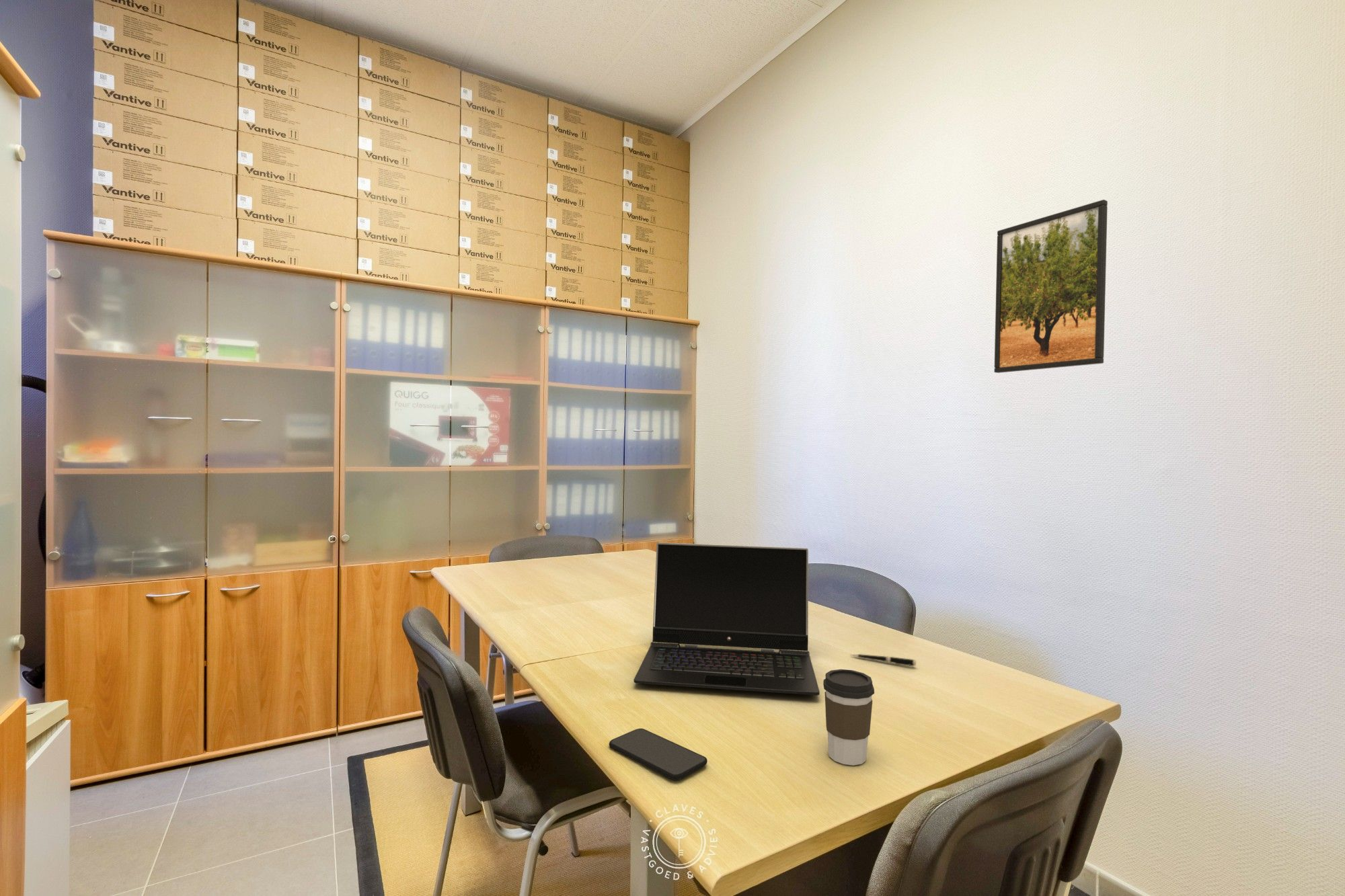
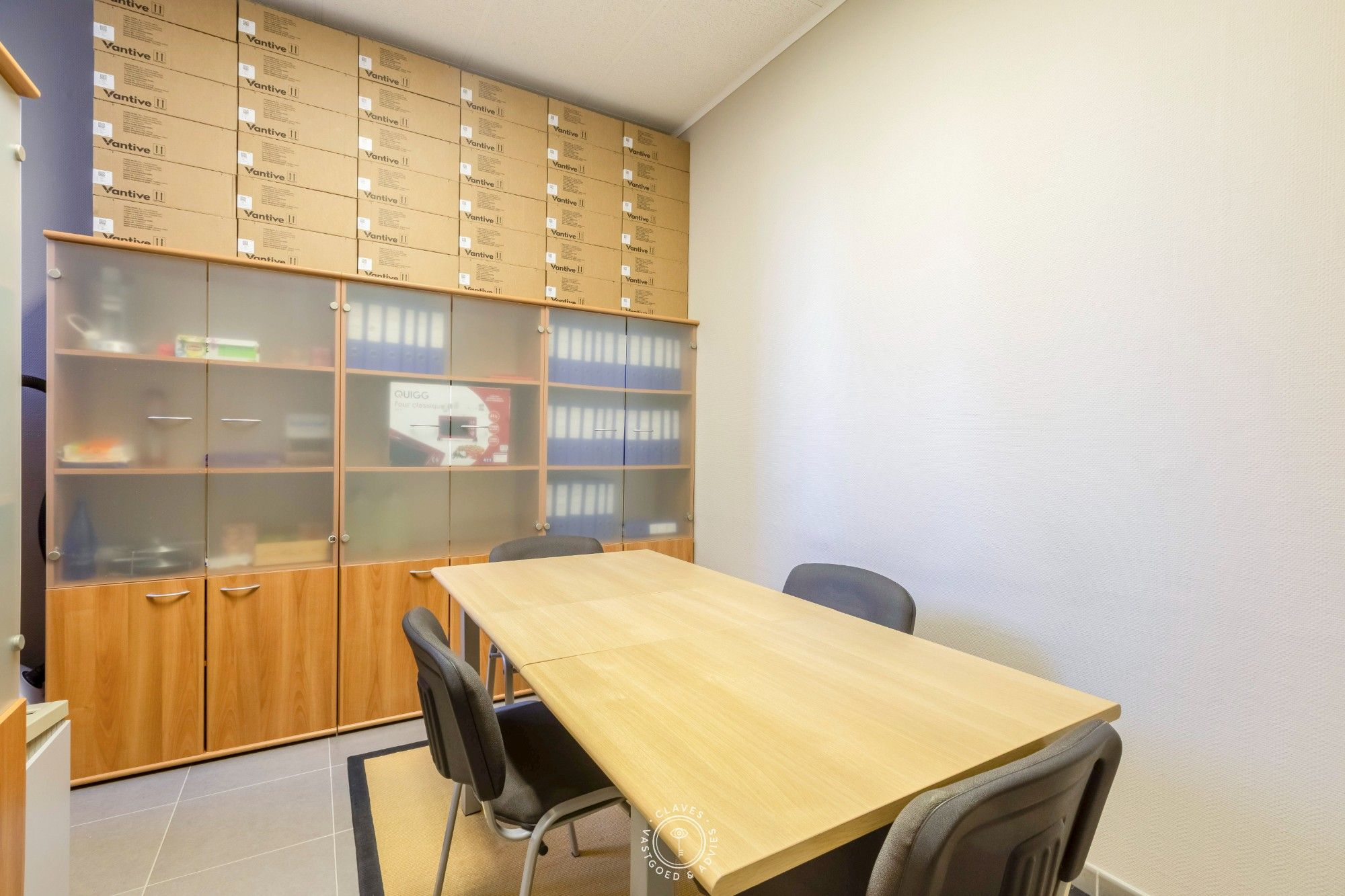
- smartphone (656, 751)
- pen (882, 657)
- laptop computer (728, 612)
- coffee cup (847, 717)
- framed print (1046, 292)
